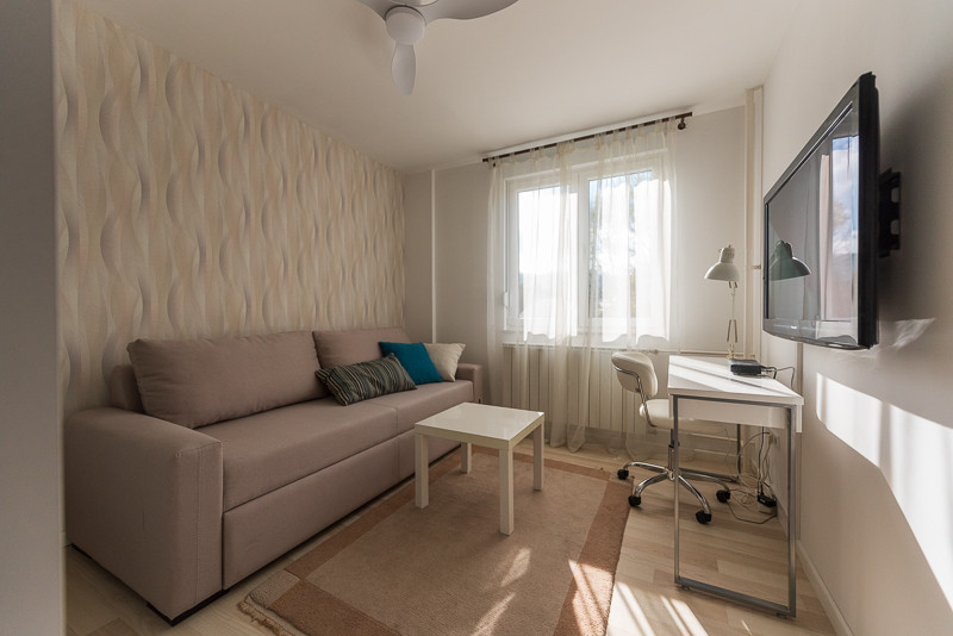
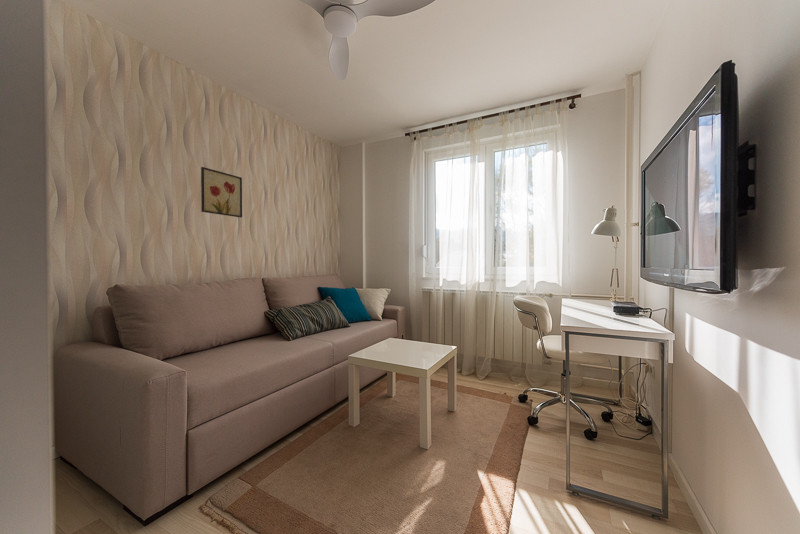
+ wall art (222, 193)
